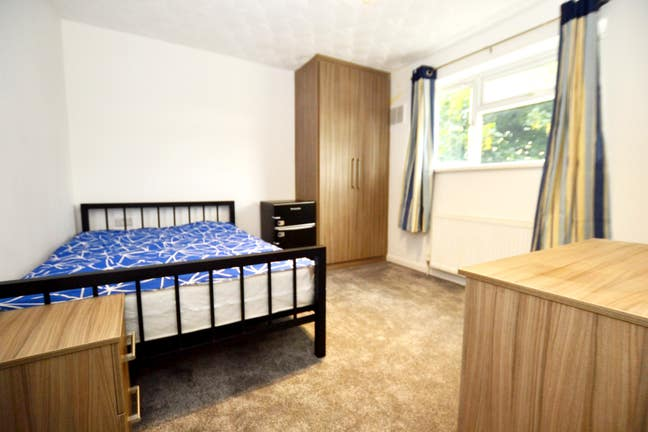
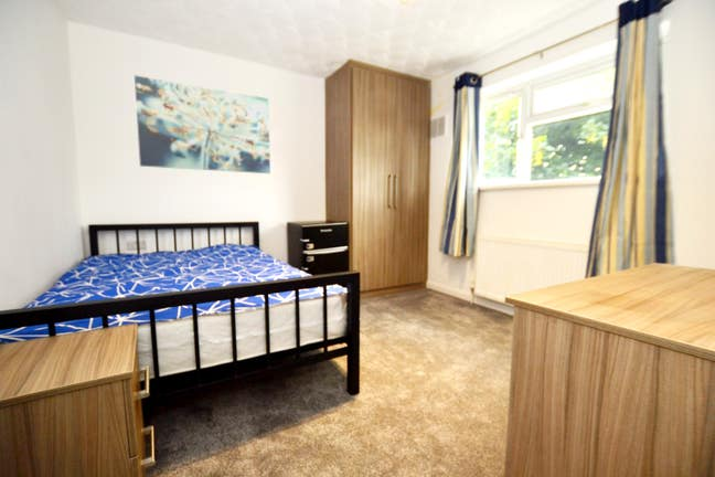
+ wall art (209, 129)
